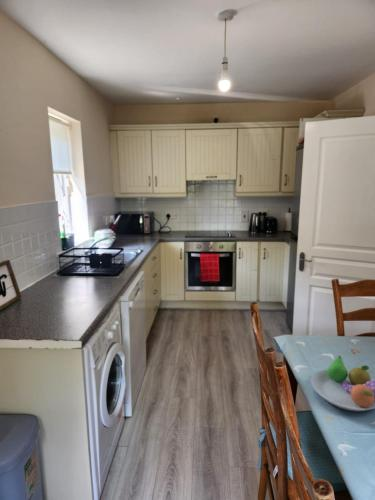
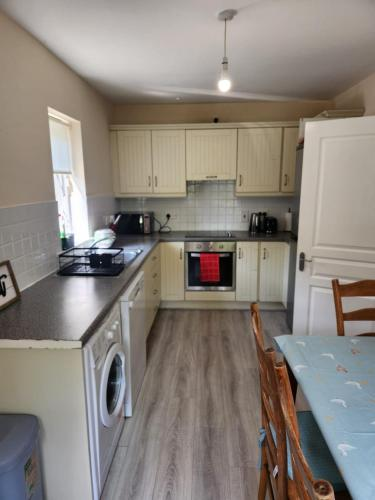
- fruit bowl (346, 380)
